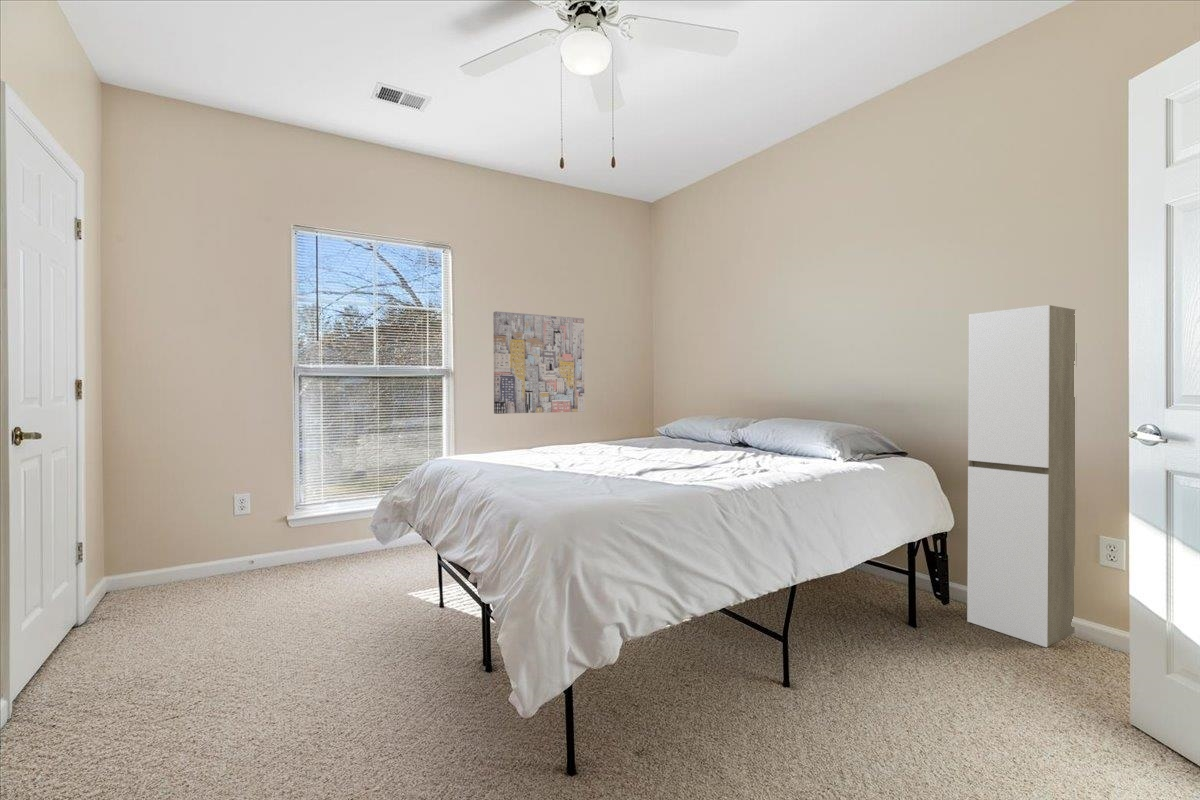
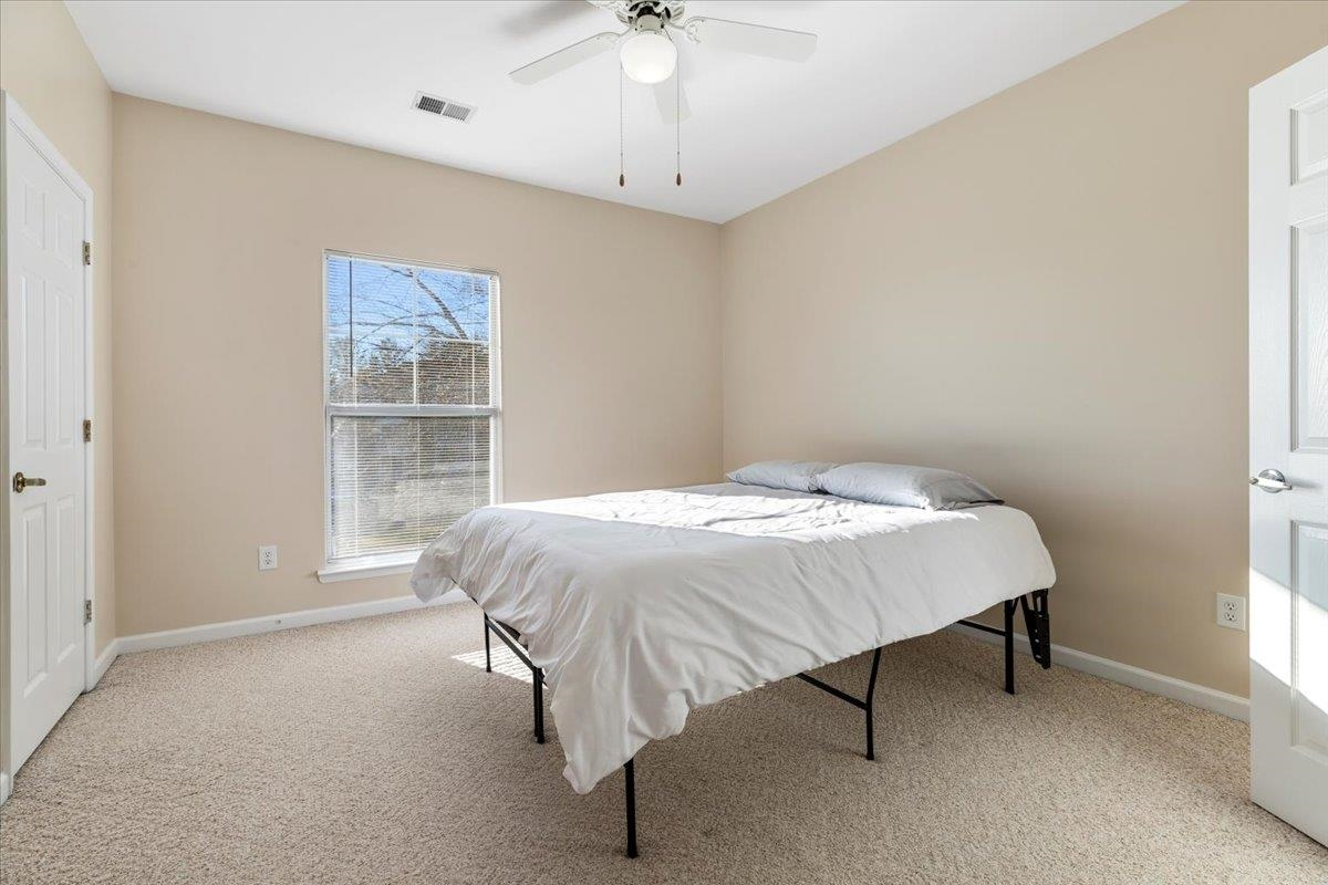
- cabinet (1020, 470)
- wall art (540, 363)
